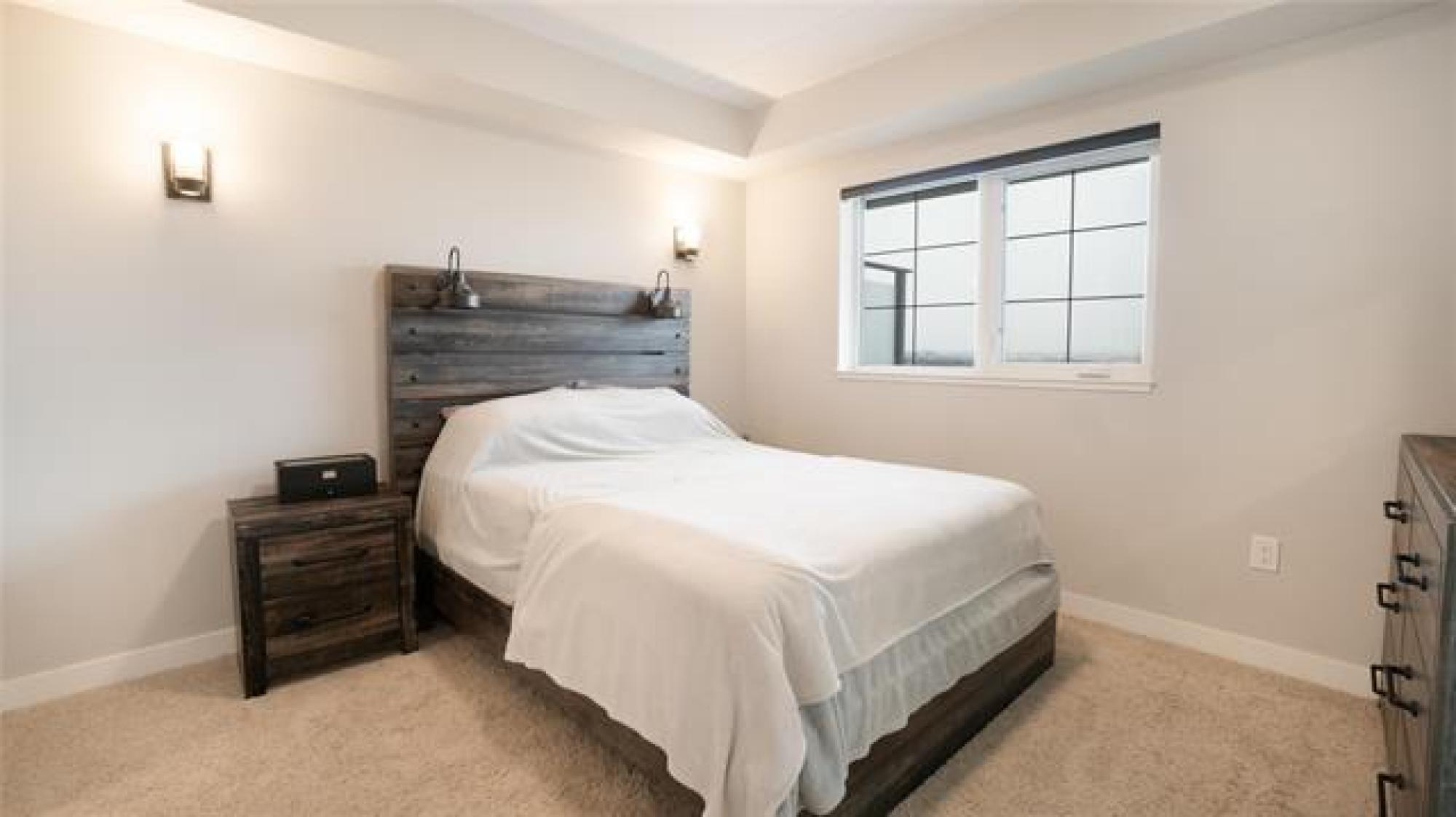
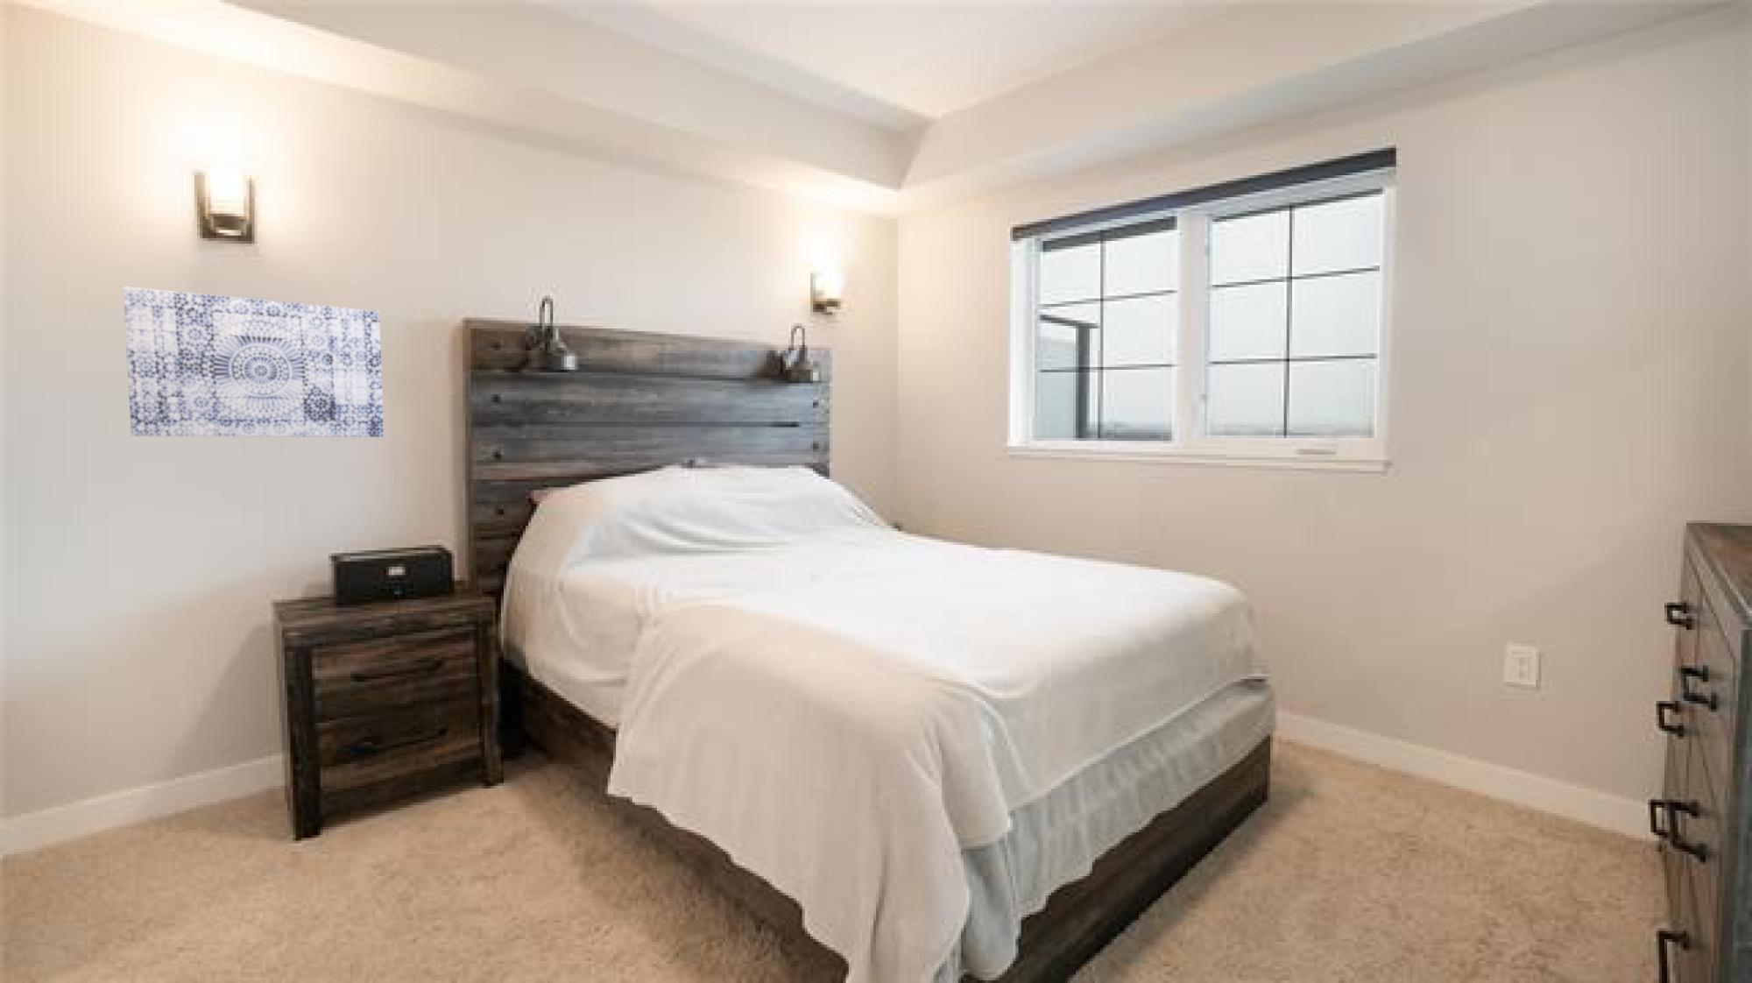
+ wall art (265, 368)
